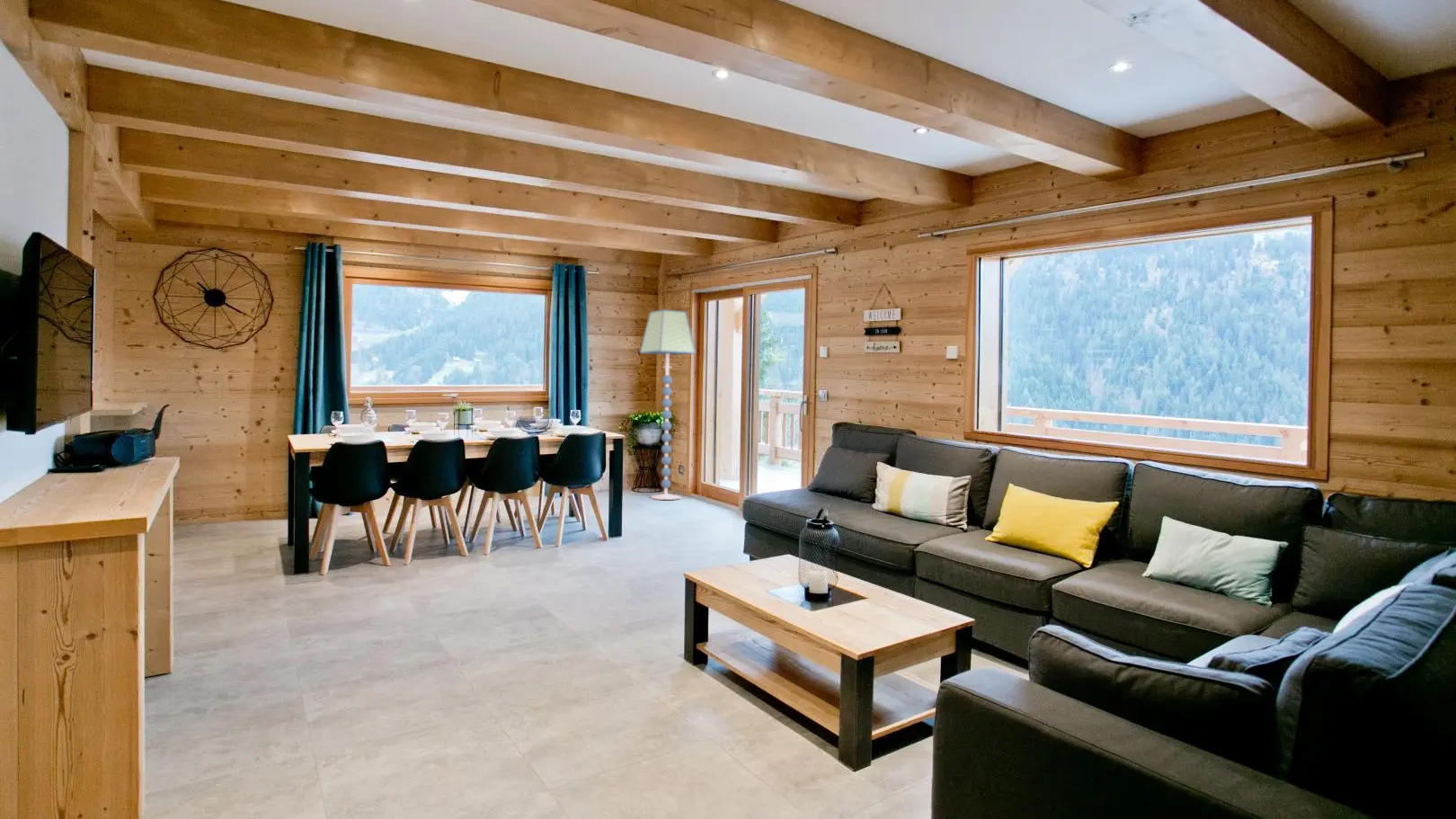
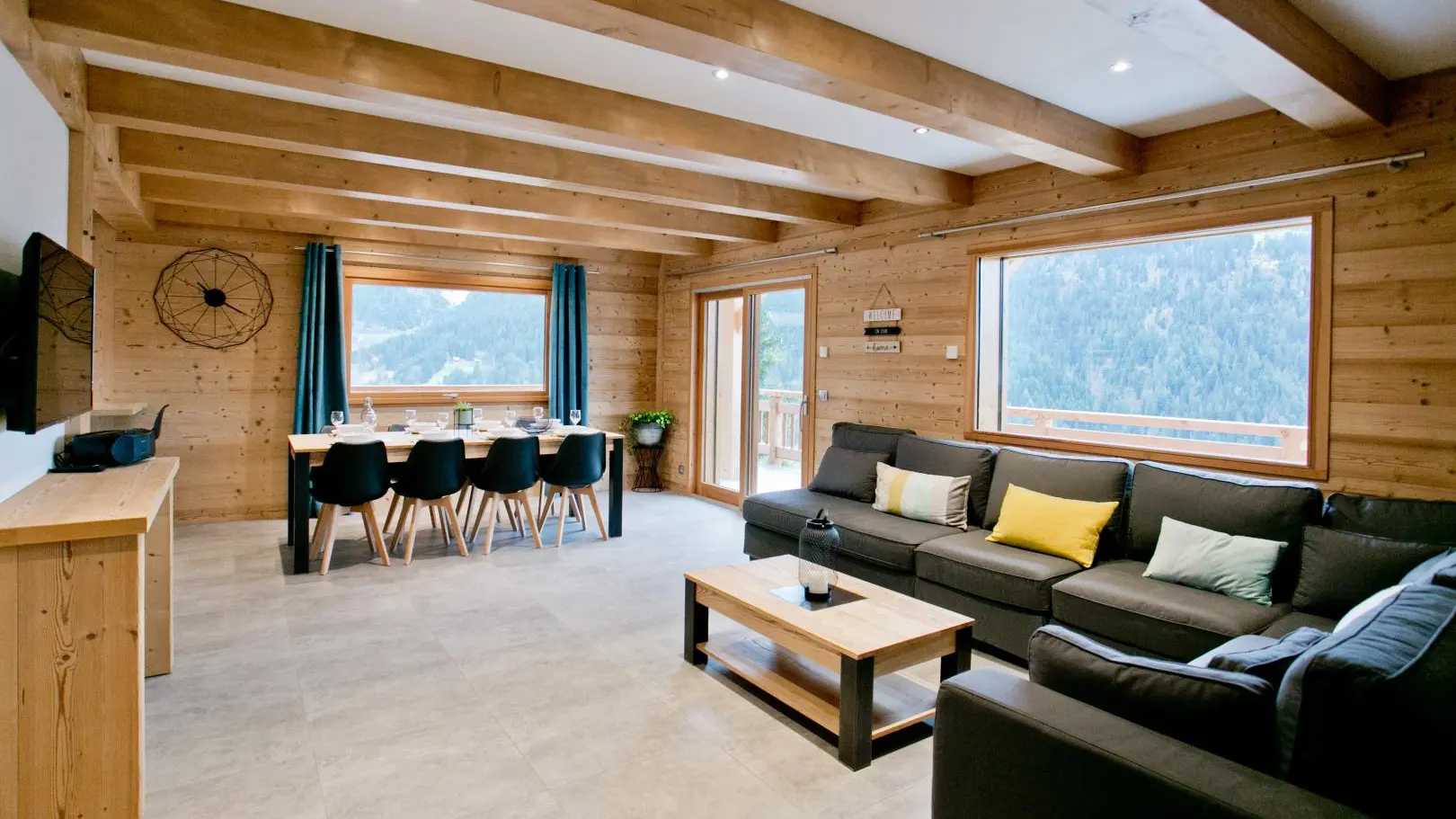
- floor lamp (667, 404)
